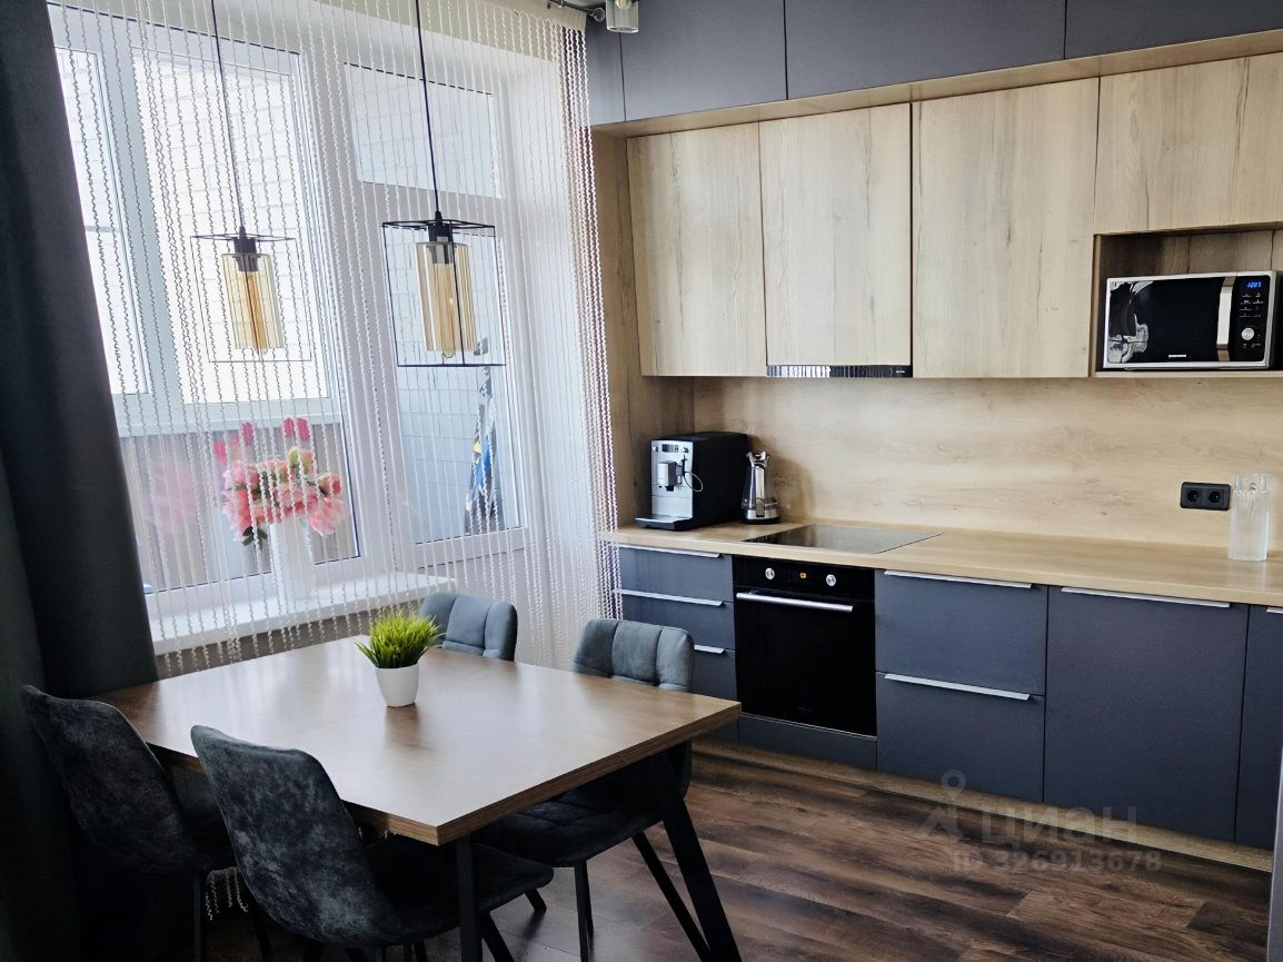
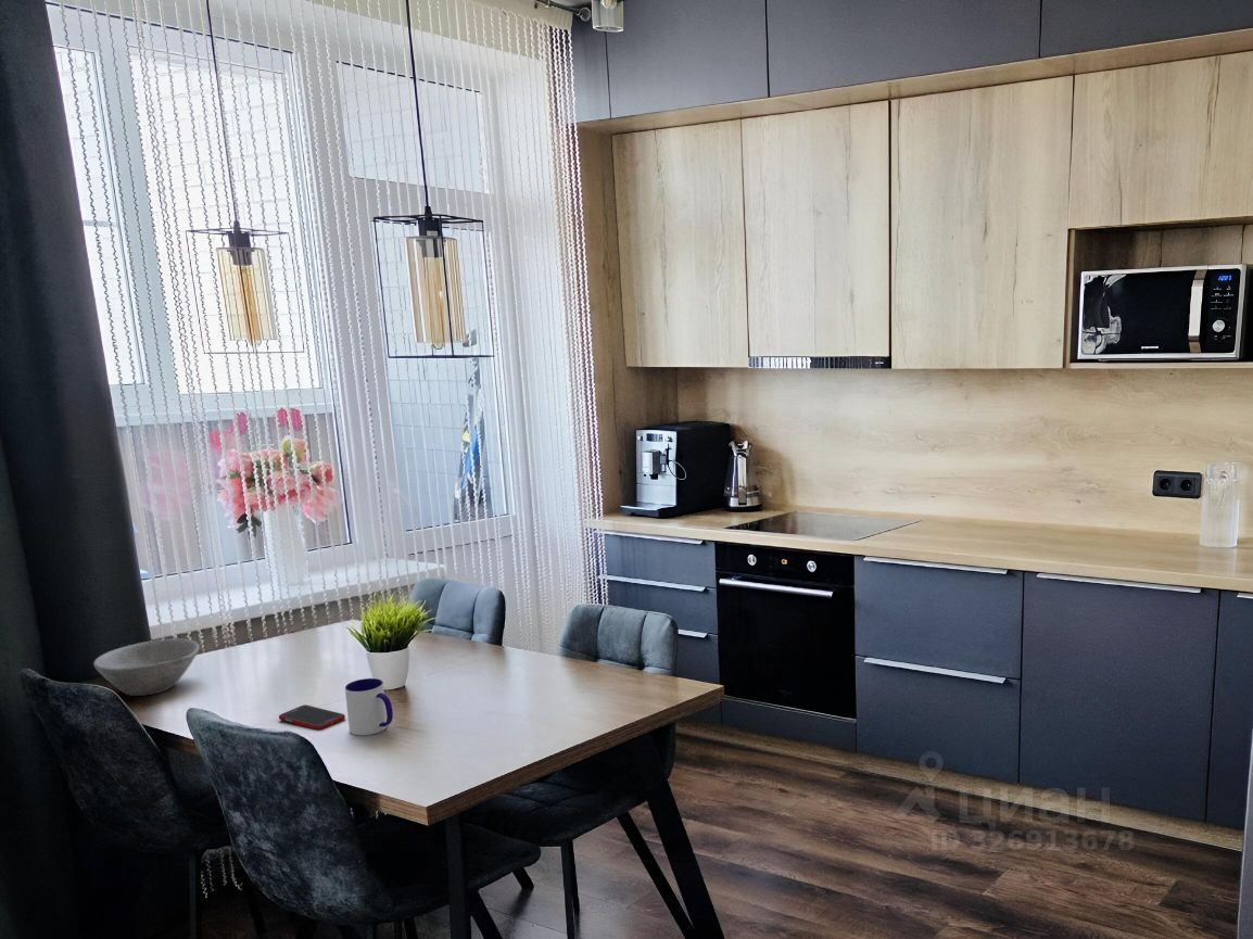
+ bowl (150, 670)
+ cell phone (312, 716)
+ mug (371, 708)
